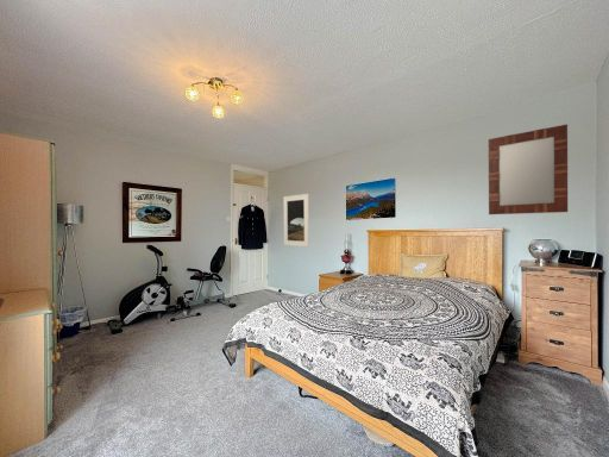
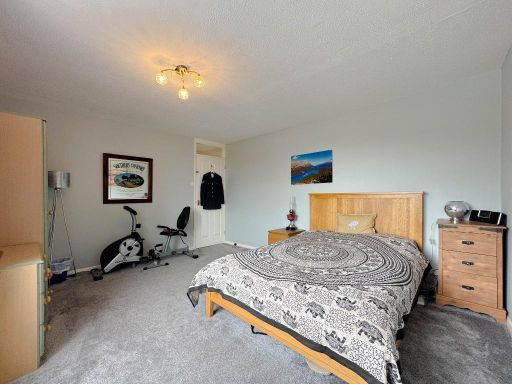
- home mirror (525, 173)
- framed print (295, 220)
